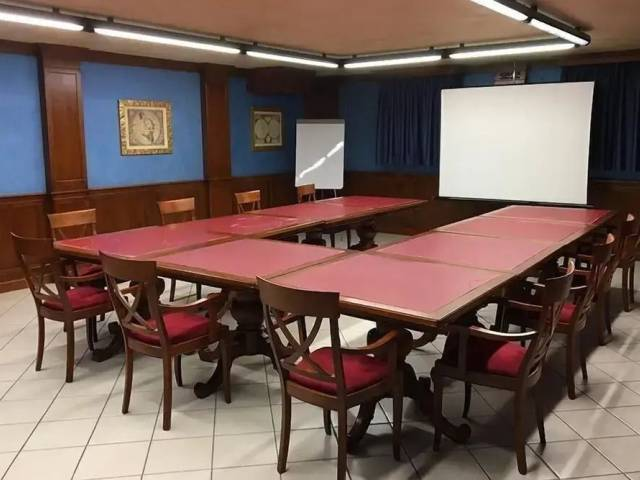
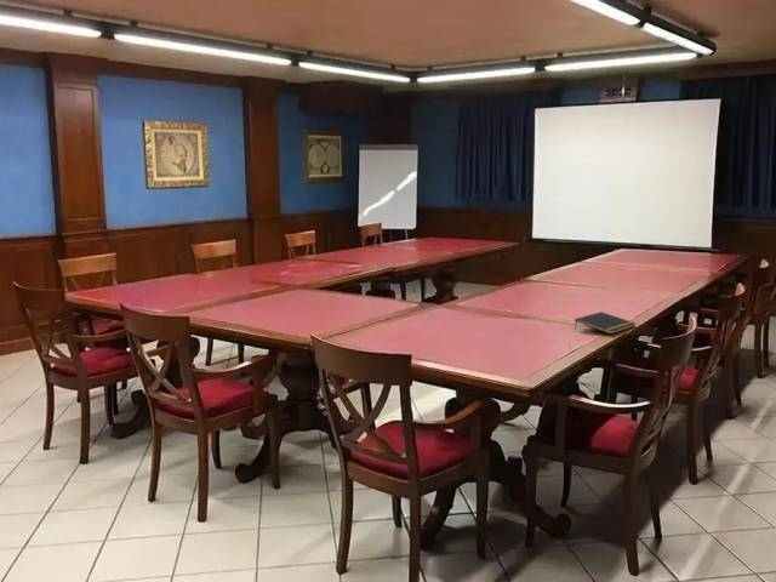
+ notepad (605, 321)
